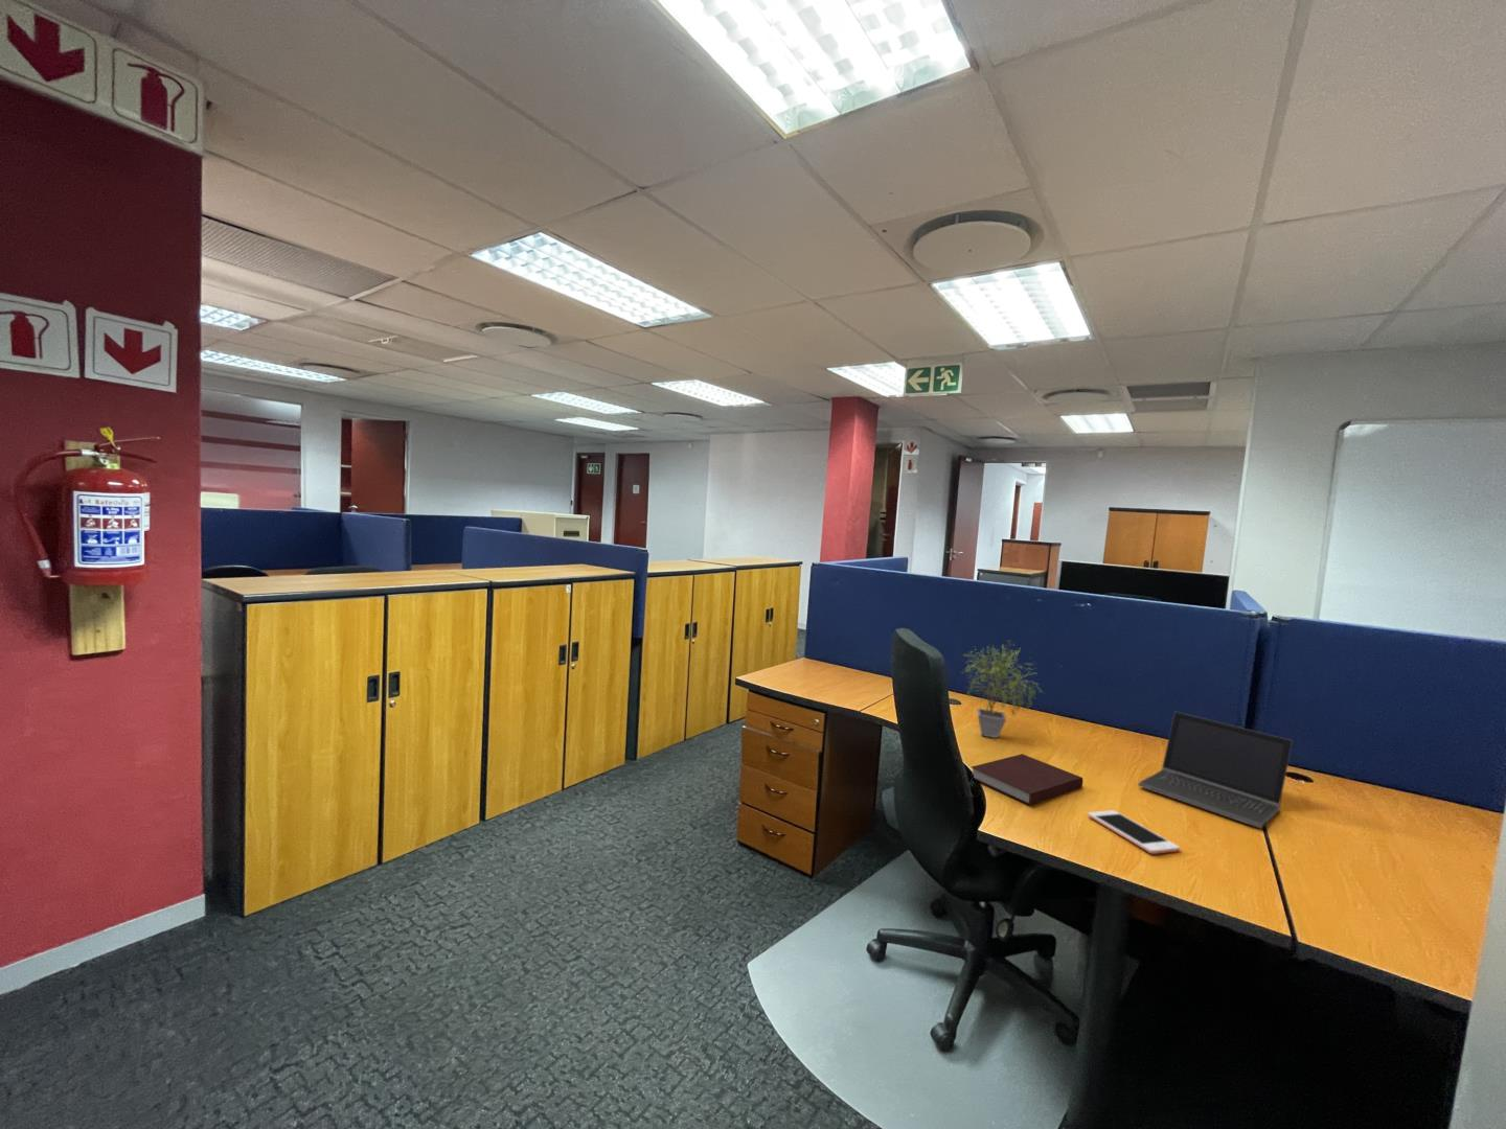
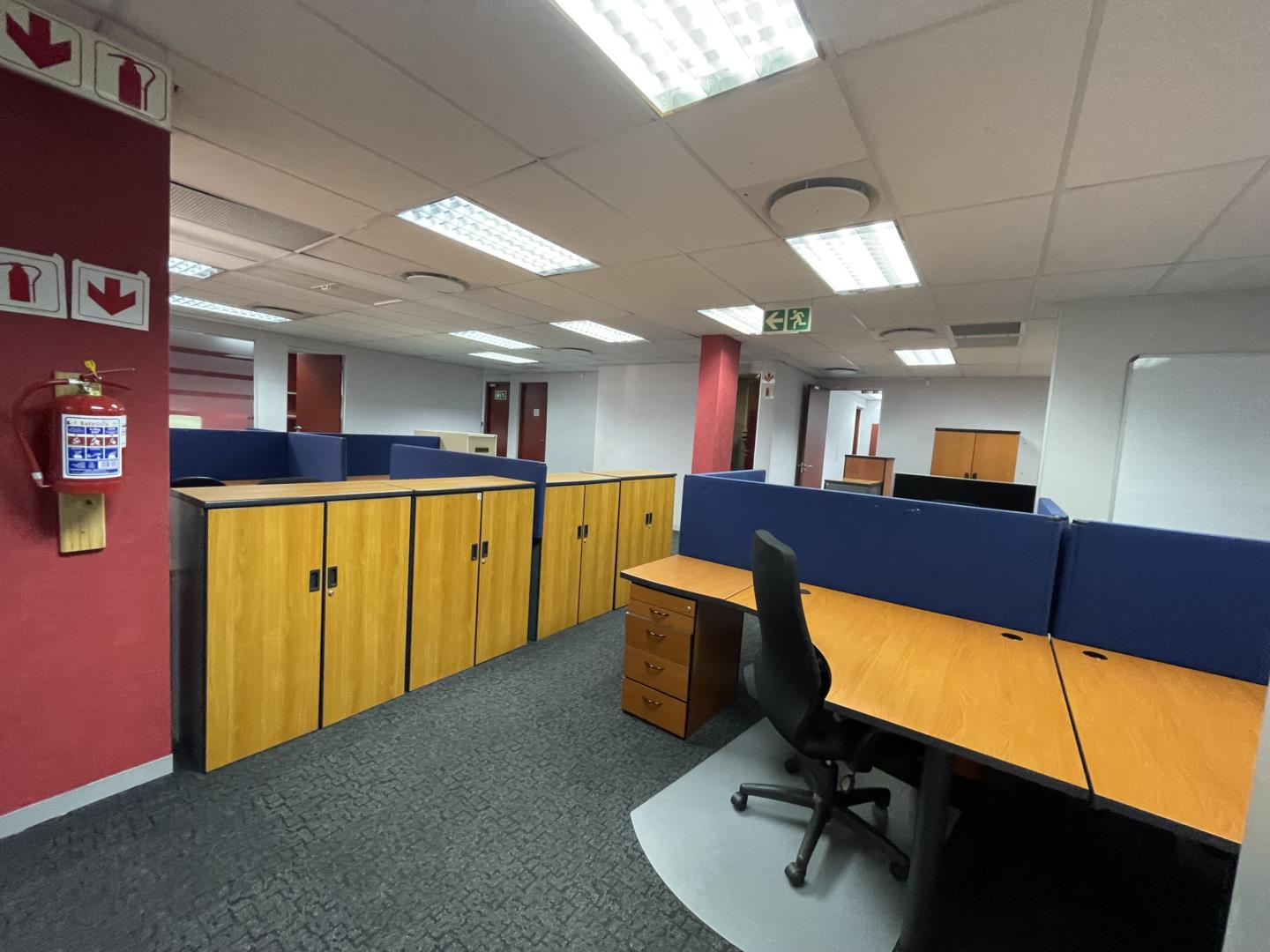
- laptop computer (1213, 763)
- potted plant (997, 684)
- cell phone (1130, 830)
- notebook (1026, 777)
